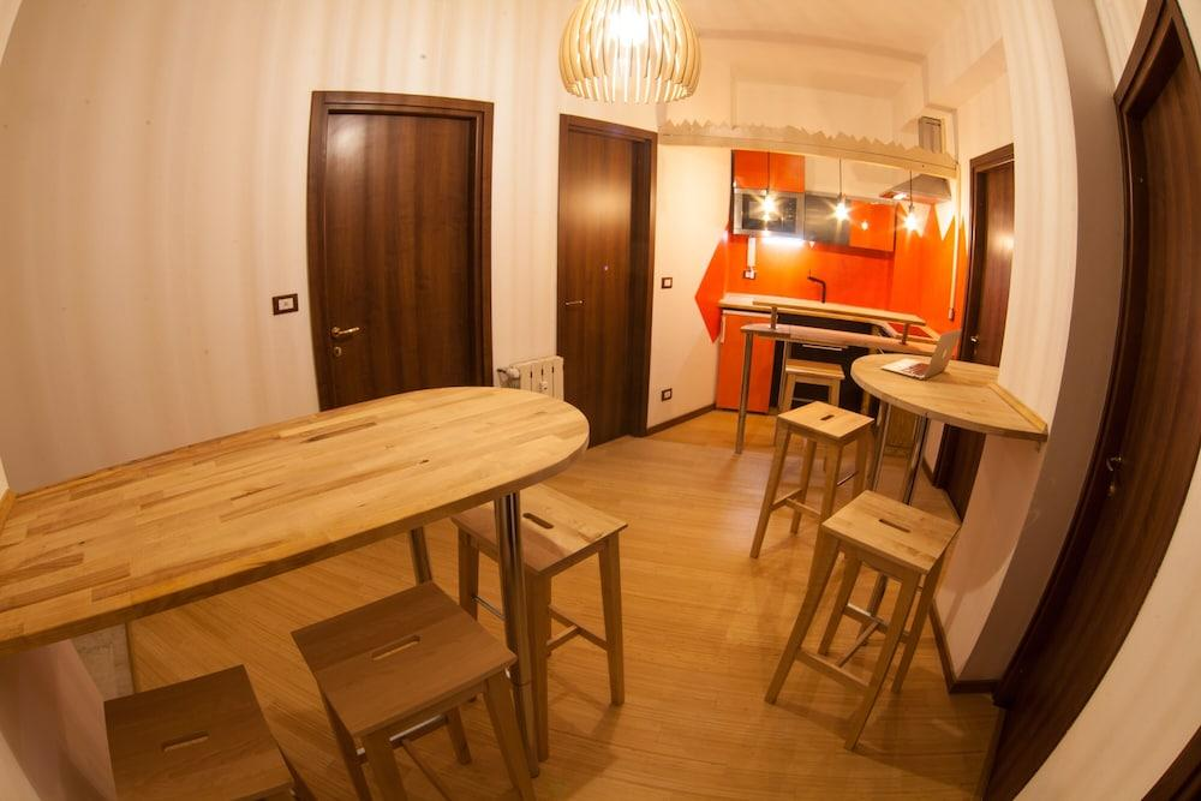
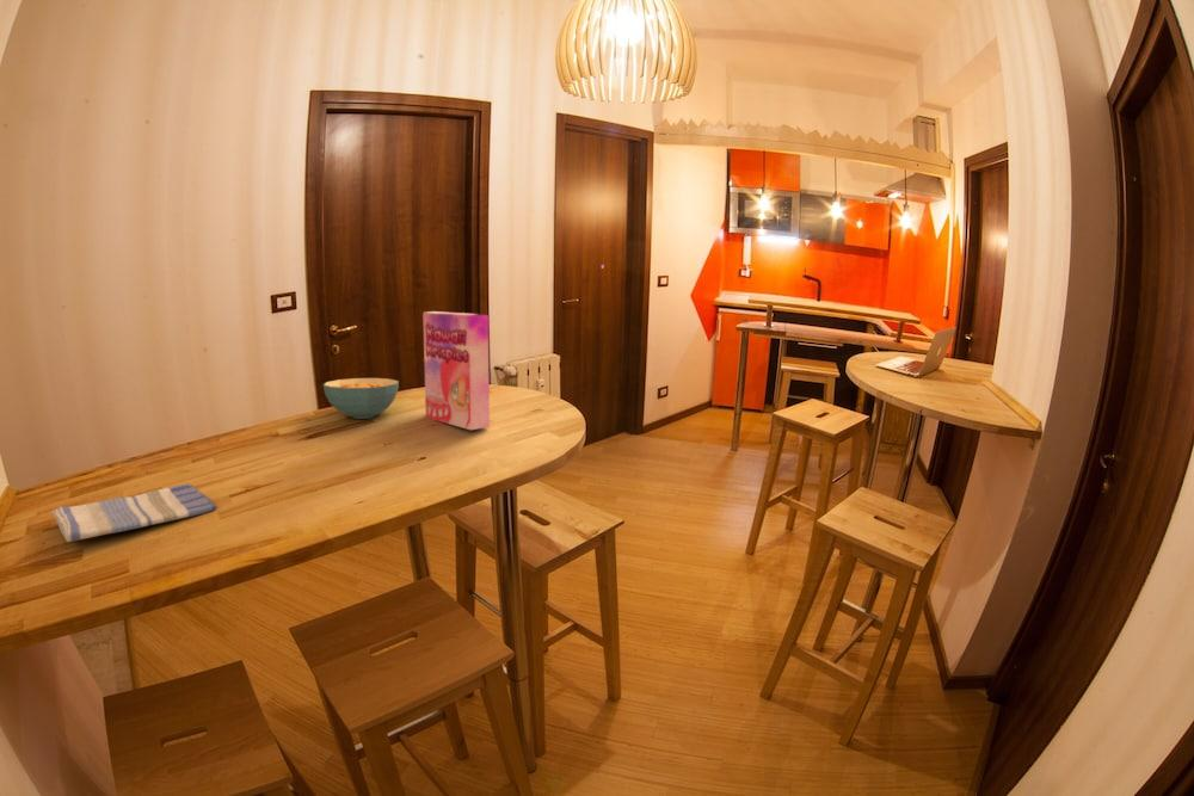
+ dish towel (135, 510)
+ cereal bowl (362, 400)
+ cereal box (455, 368)
